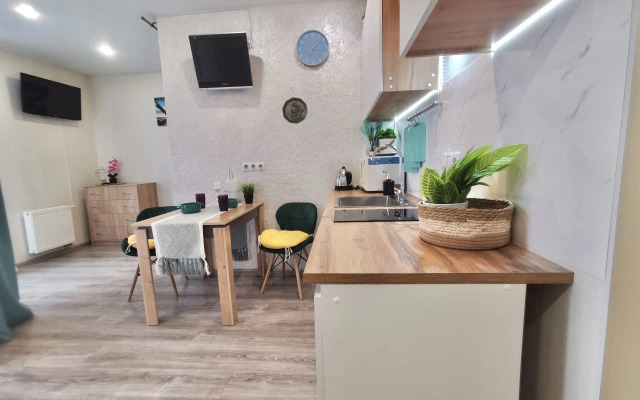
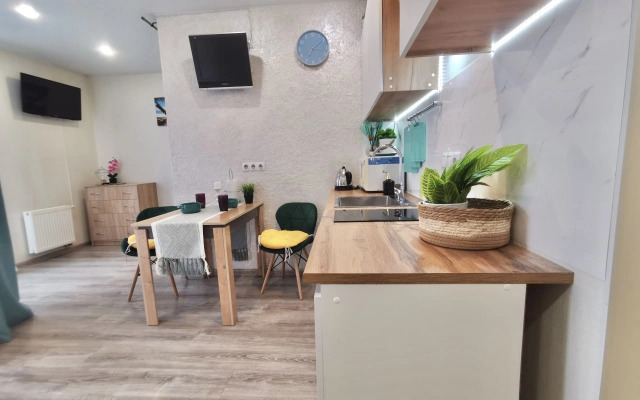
- decorative plate (295, 110)
